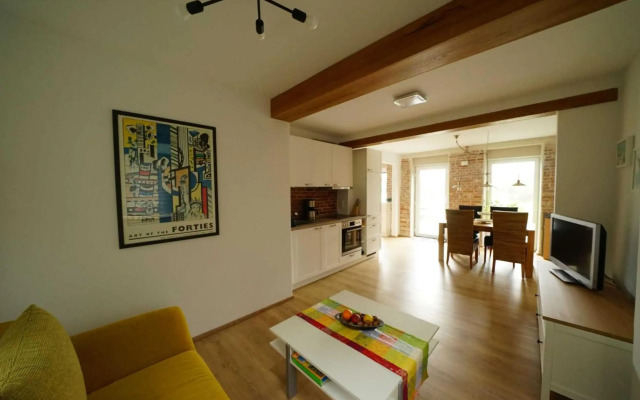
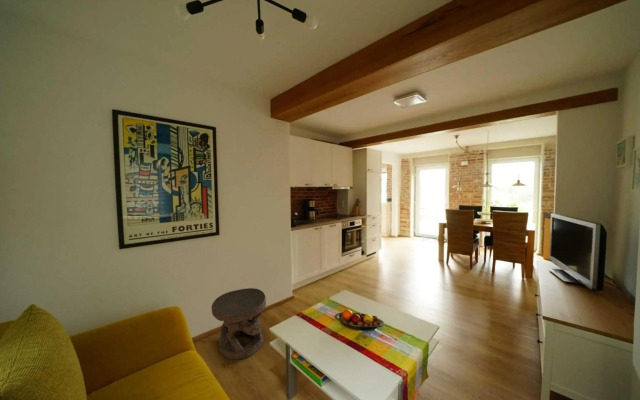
+ carved stool (241, 321)
